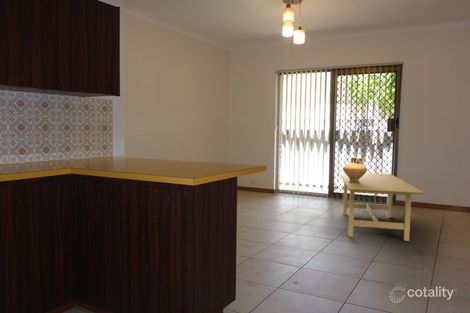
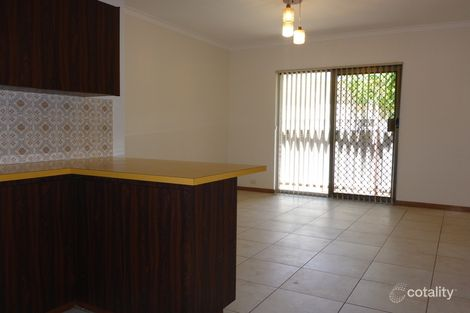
- ceramic jug (354, 169)
- dining table (372, 204)
